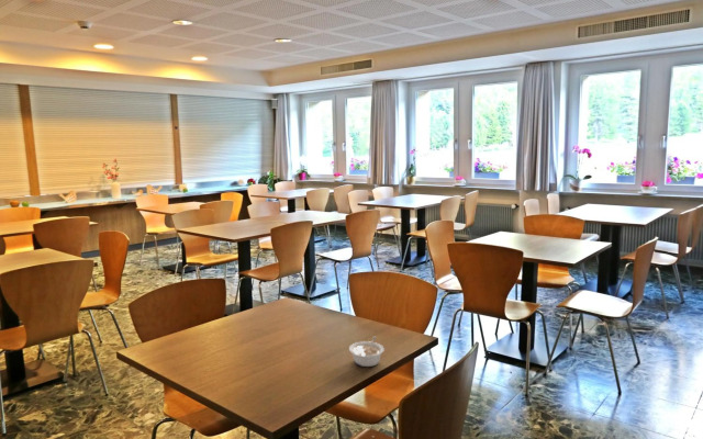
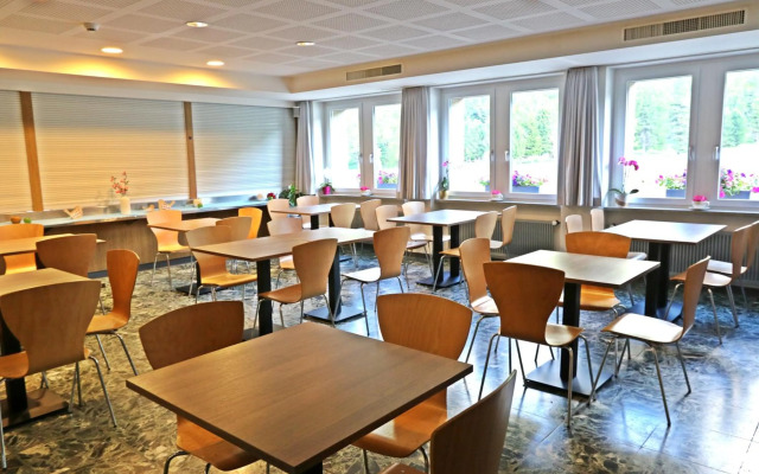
- legume (366, 352)
